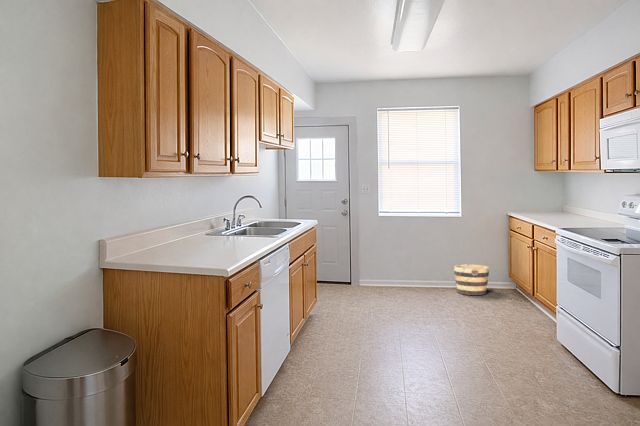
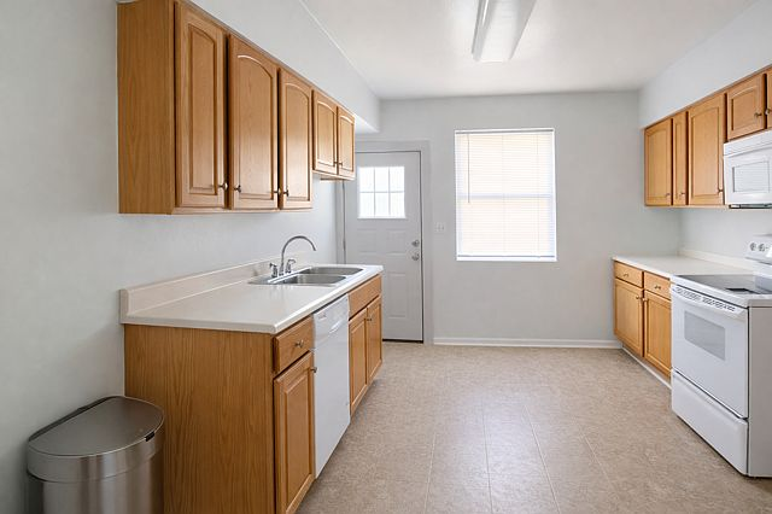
- bucket (471, 279)
